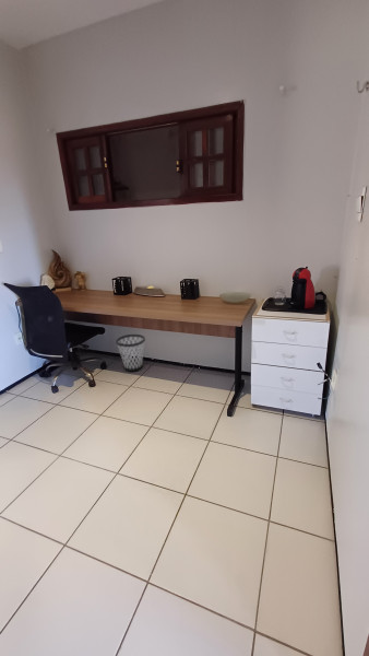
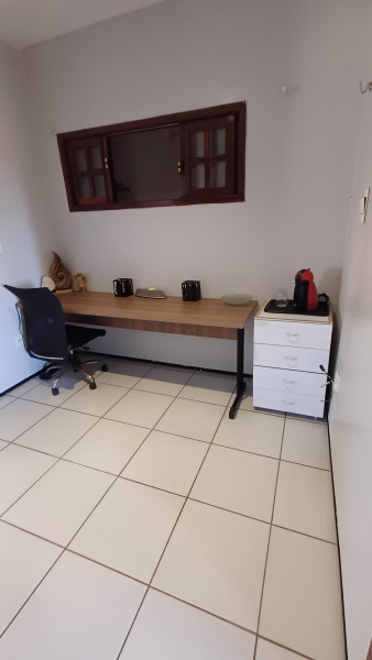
- wastebasket (132, 353)
